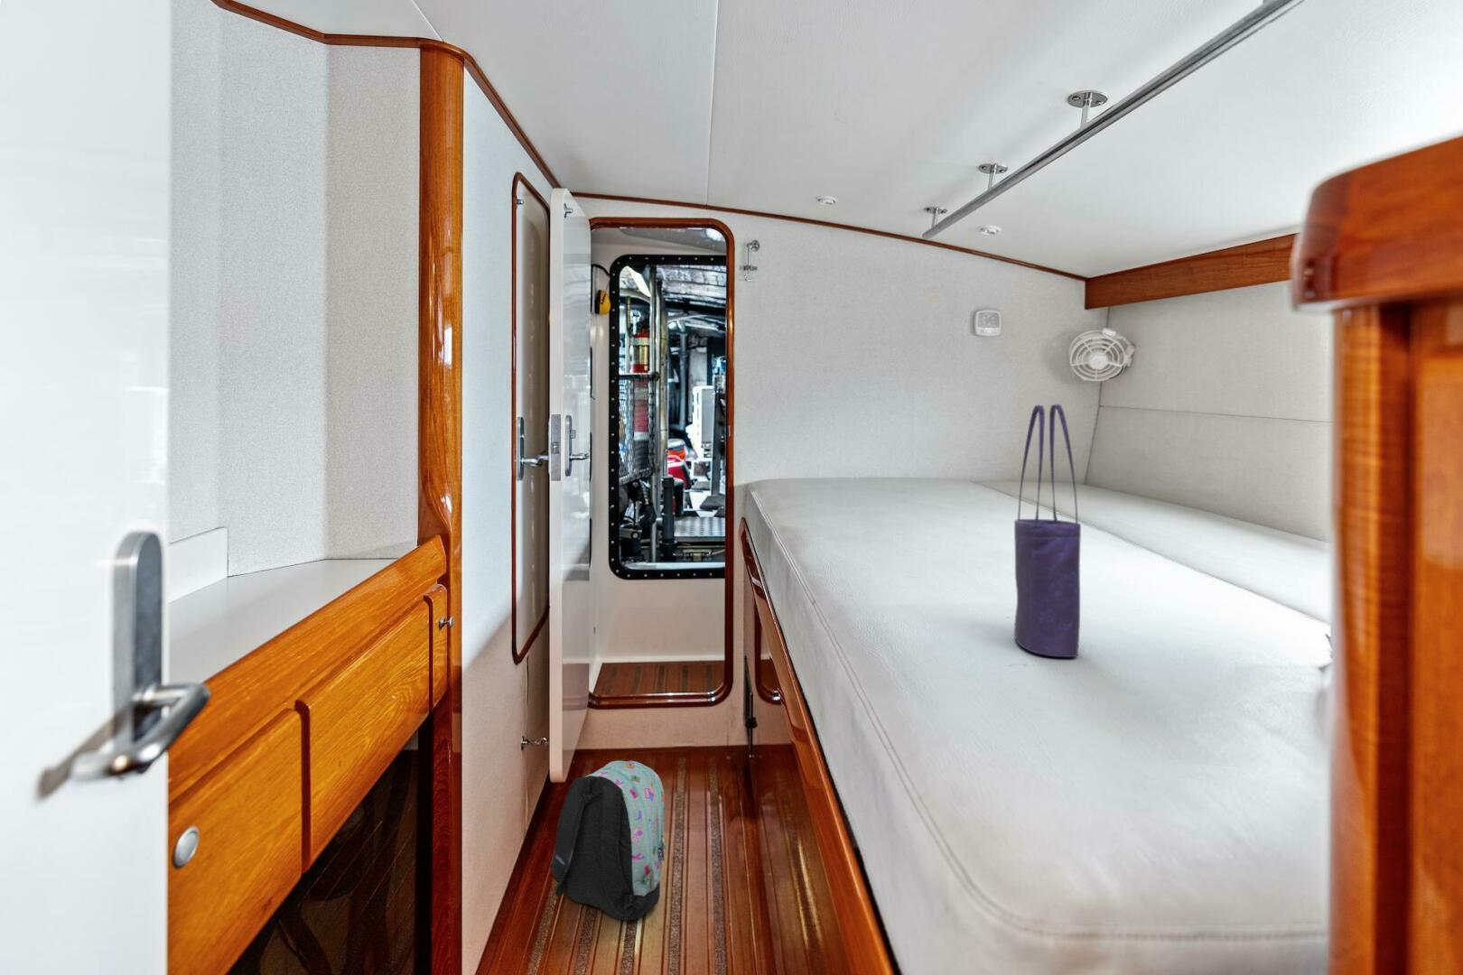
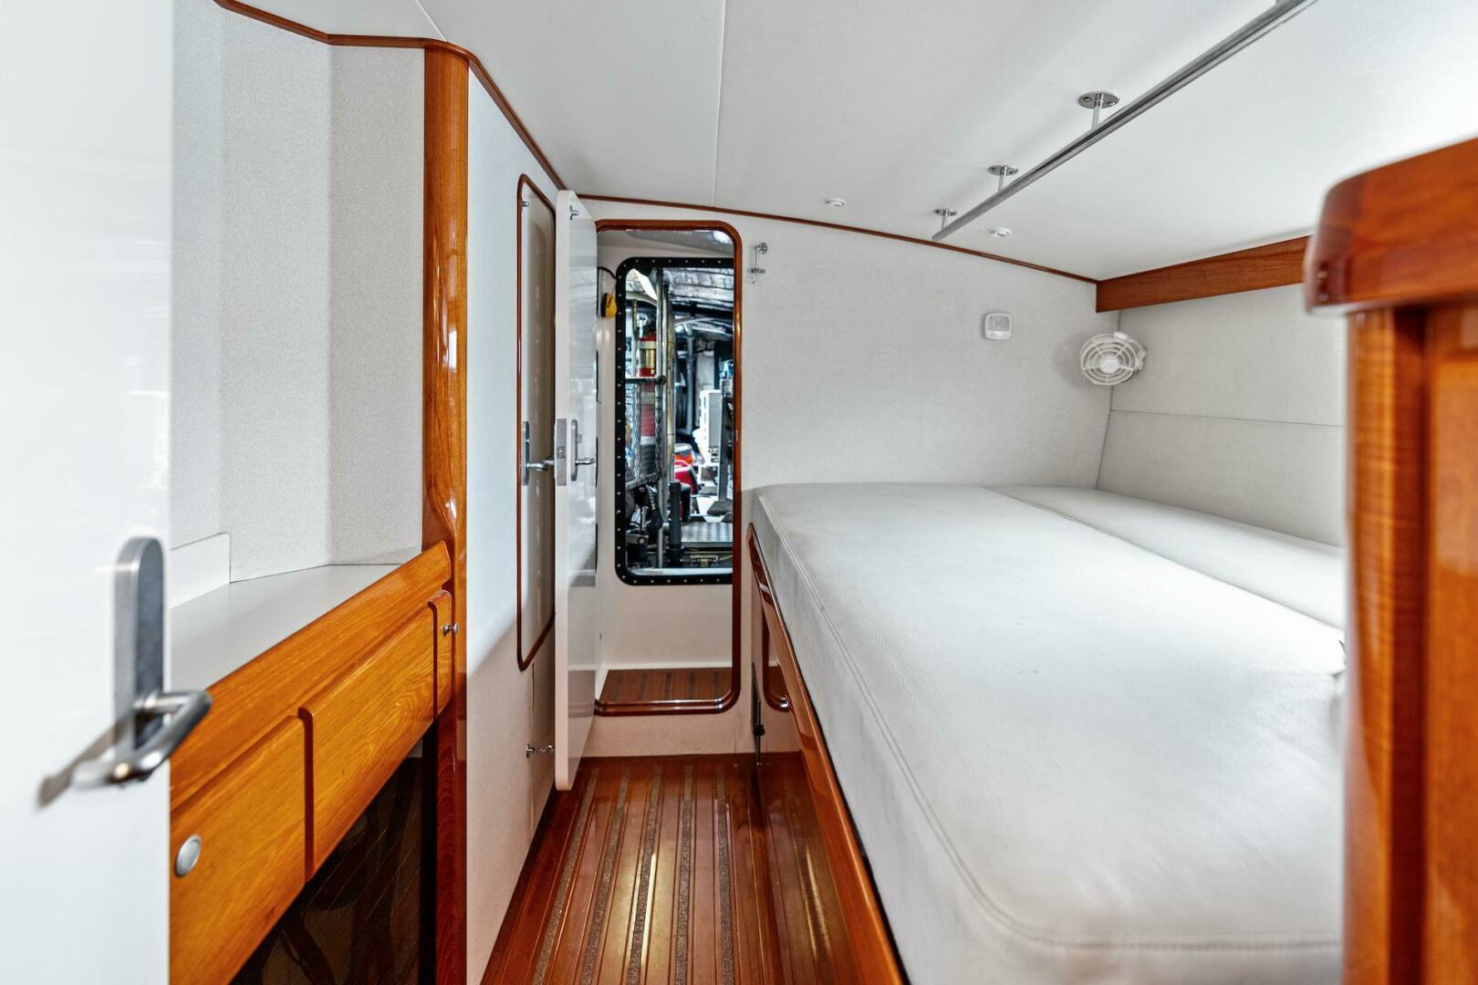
- backpack (613, 831)
- tote bag (1046, 526)
